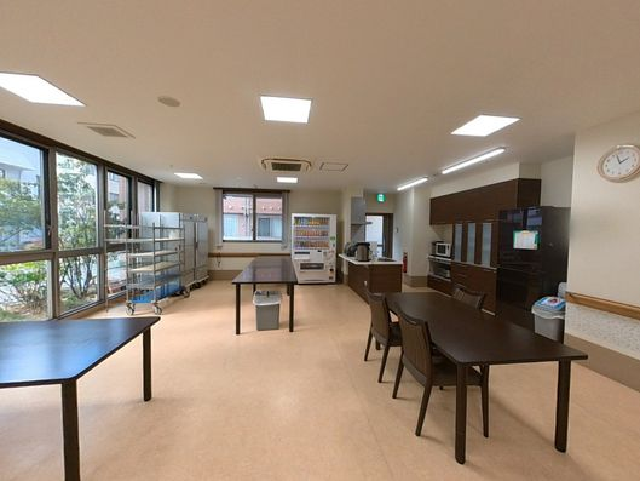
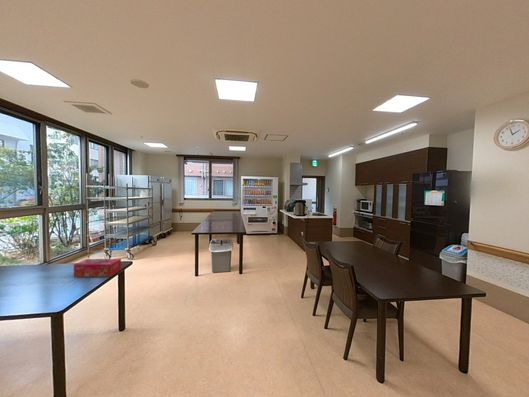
+ tissue box (98, 267)
